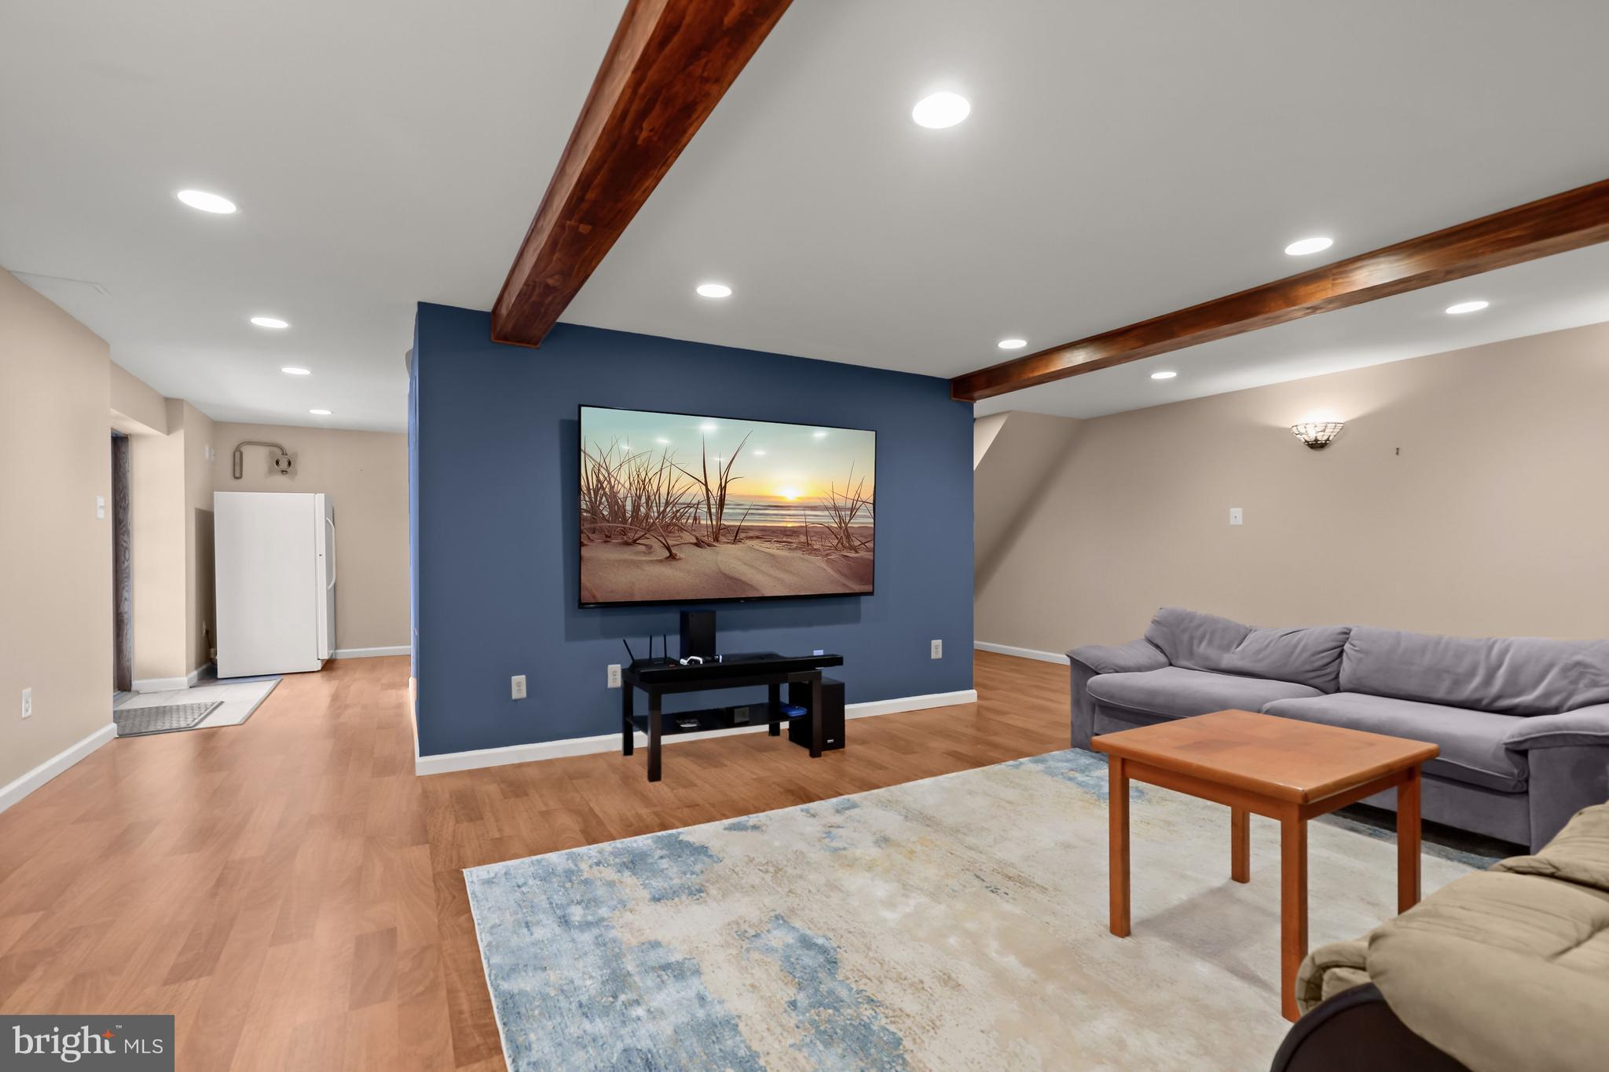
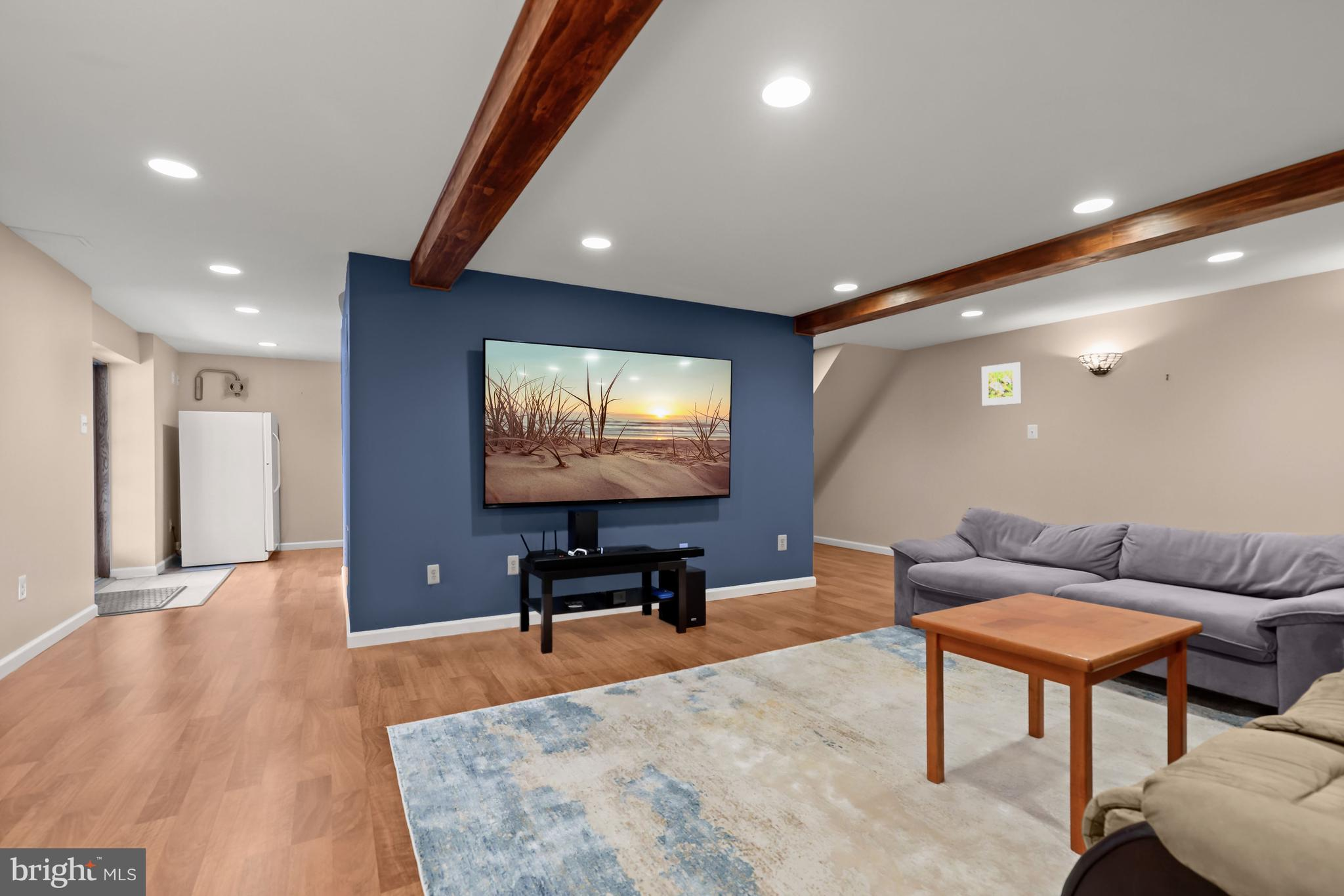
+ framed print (1000, 384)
